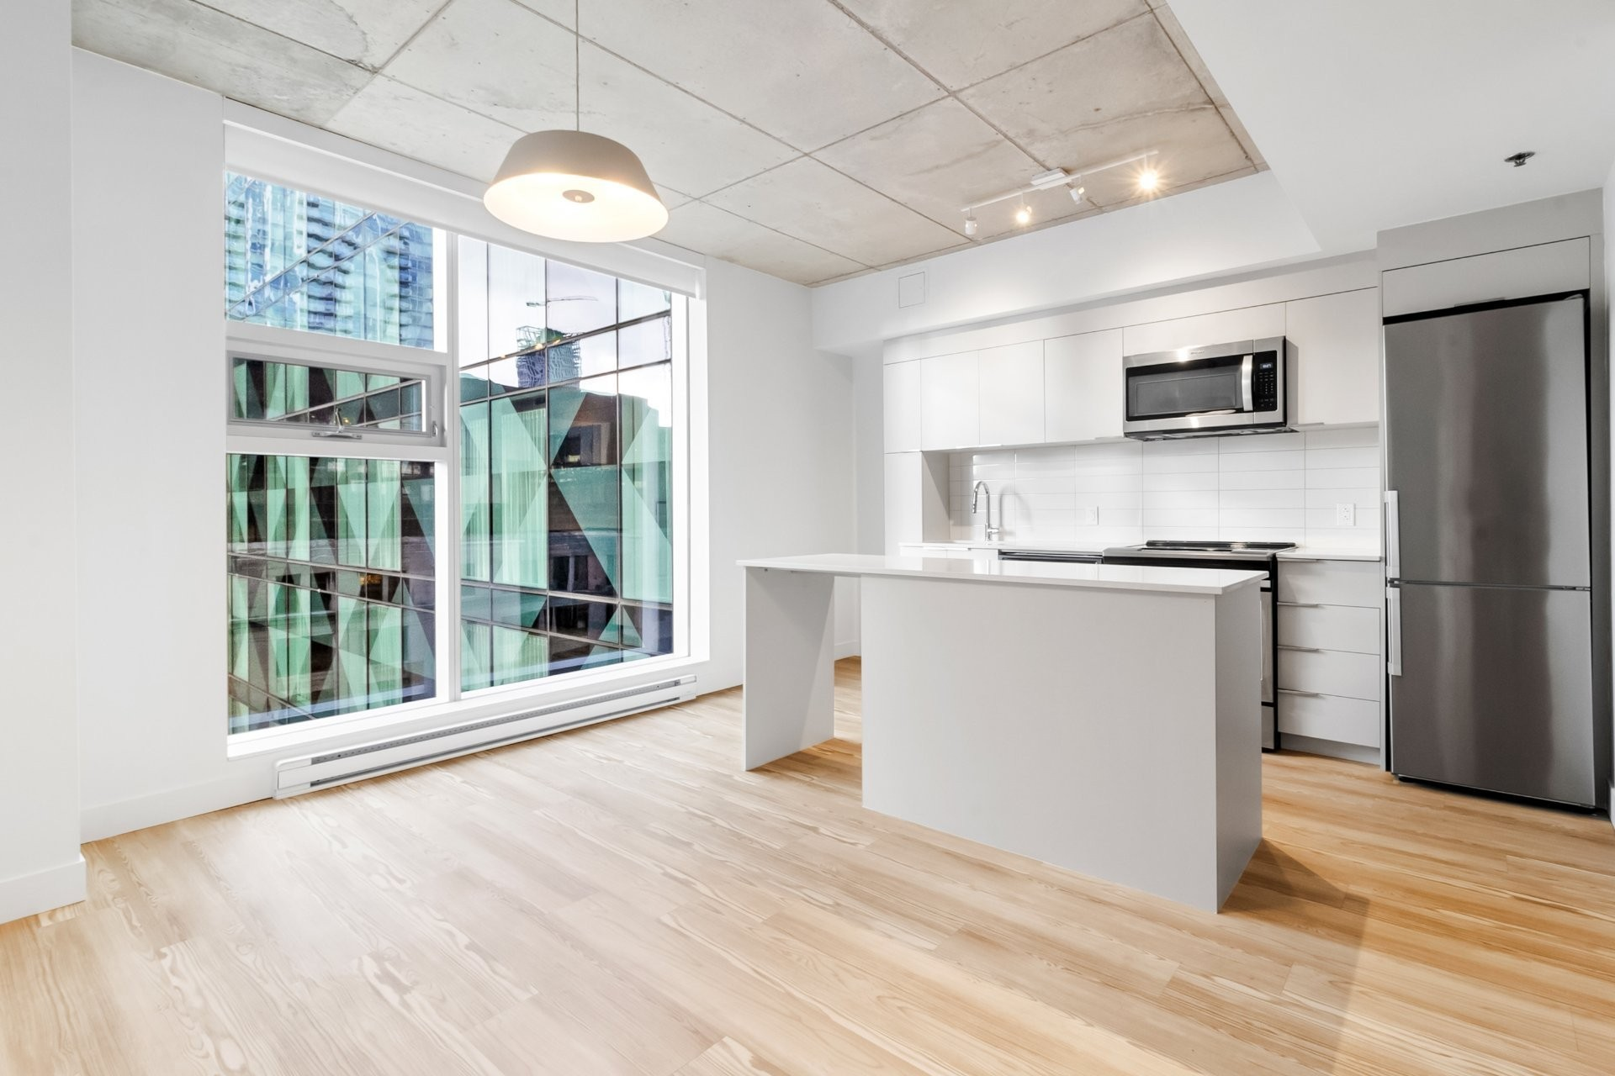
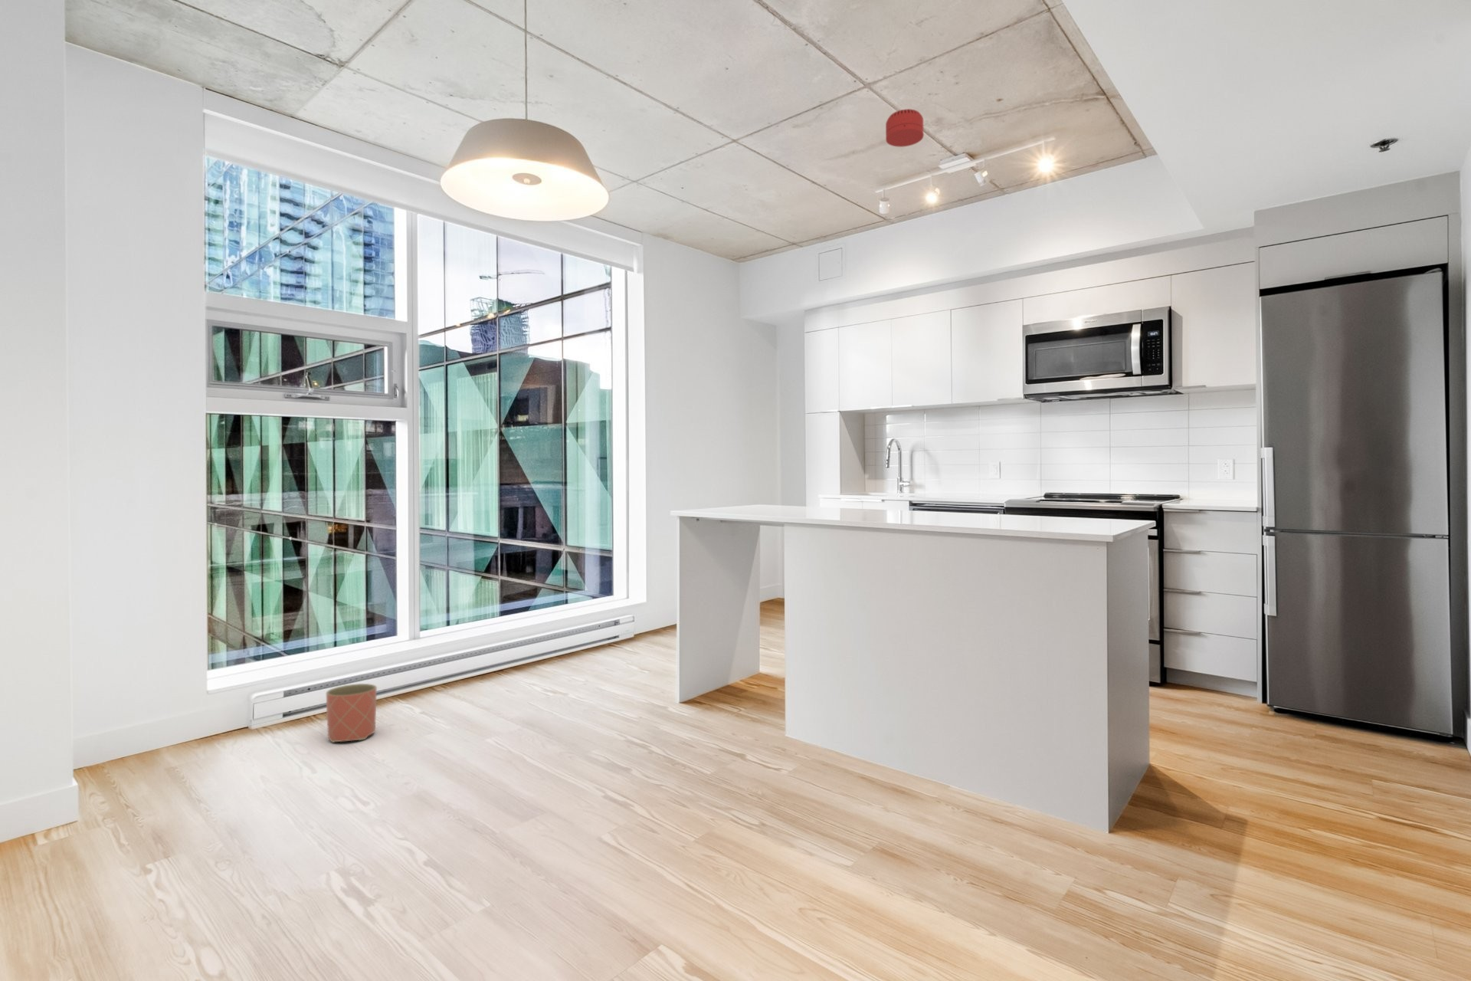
+ smoke detector (904, 127)
+ planter (351, 713)
